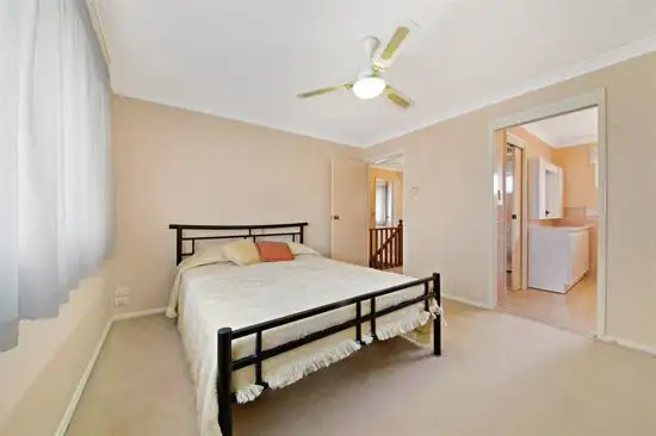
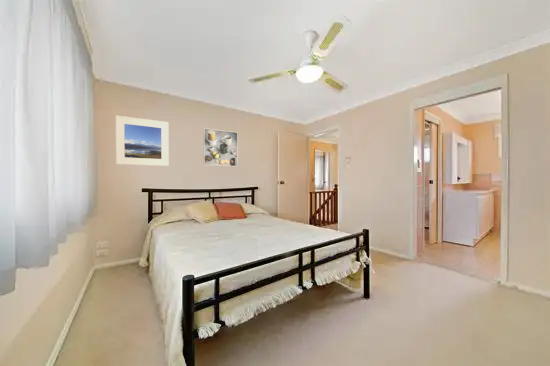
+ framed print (221, 148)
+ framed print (143, 142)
